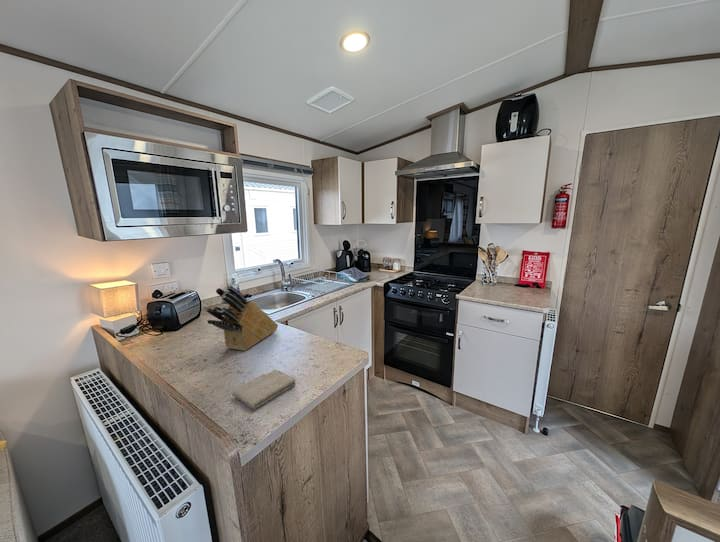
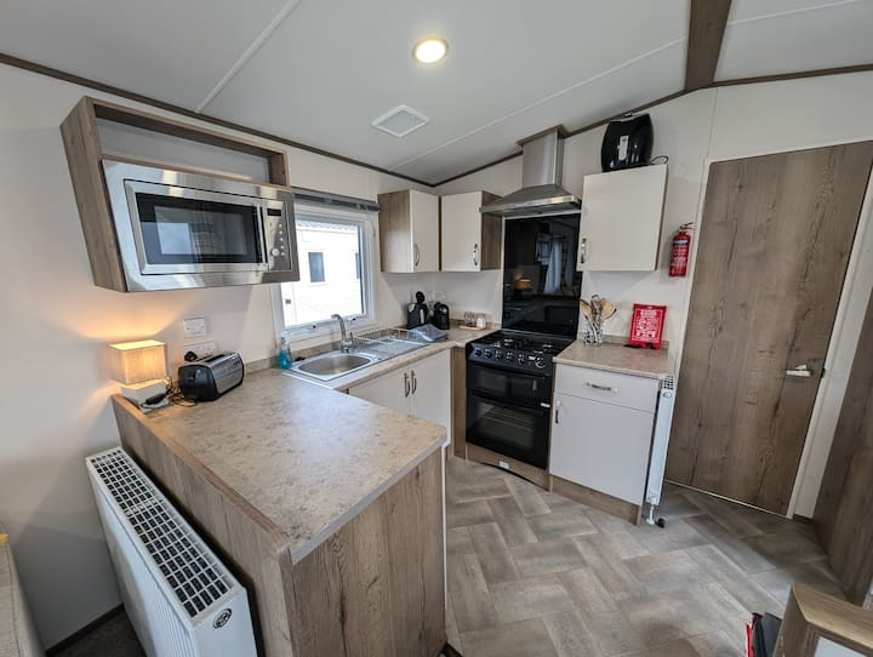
- knife block (244, 312)
- washcloth (266, 386)
